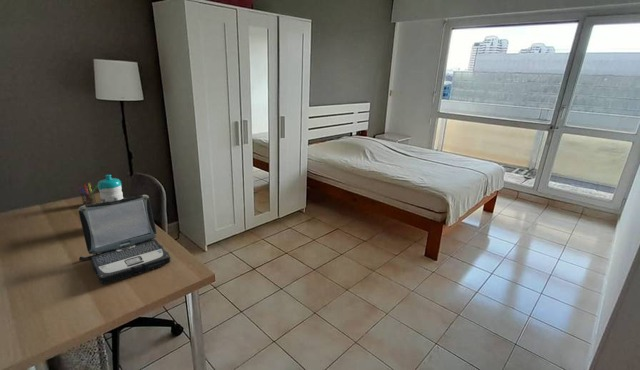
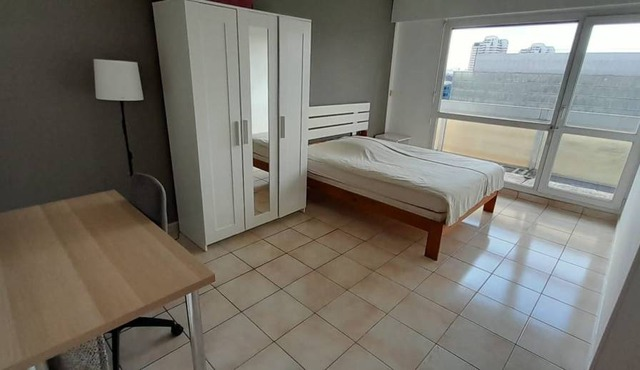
- pen holder (89, 194)
- water bottle (112, 200)
- laptop (124, 234)
